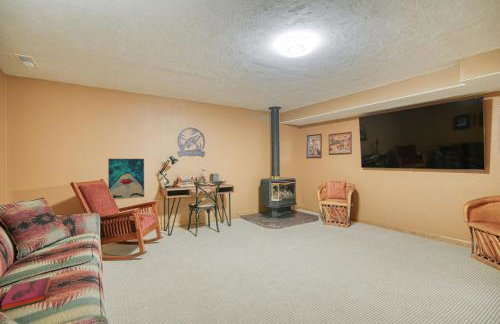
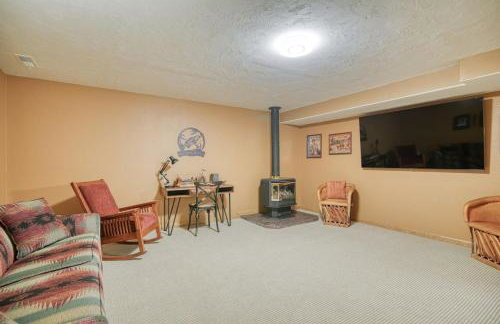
- wall art (126, 178)
- hardback book (28, 292)
